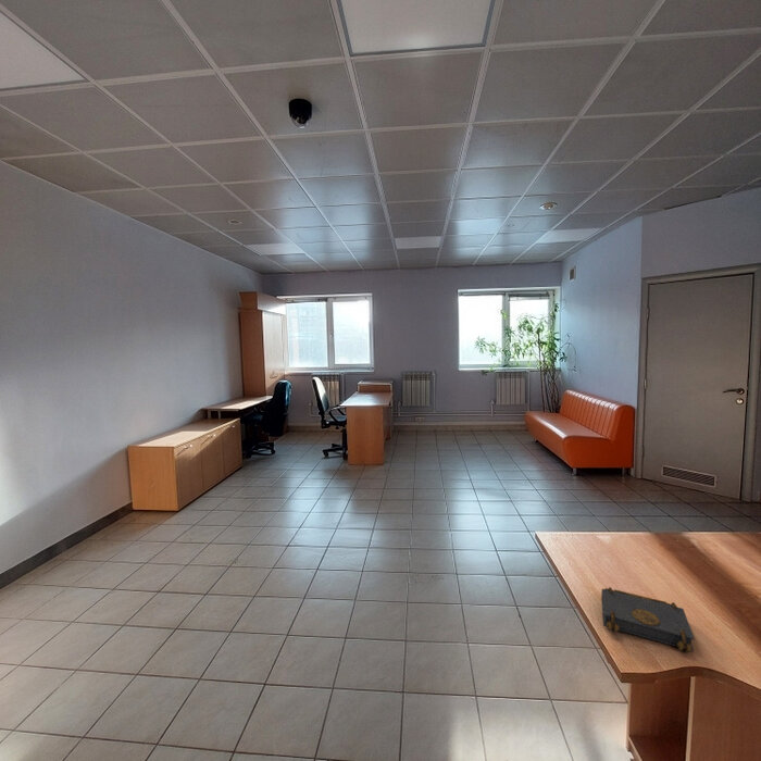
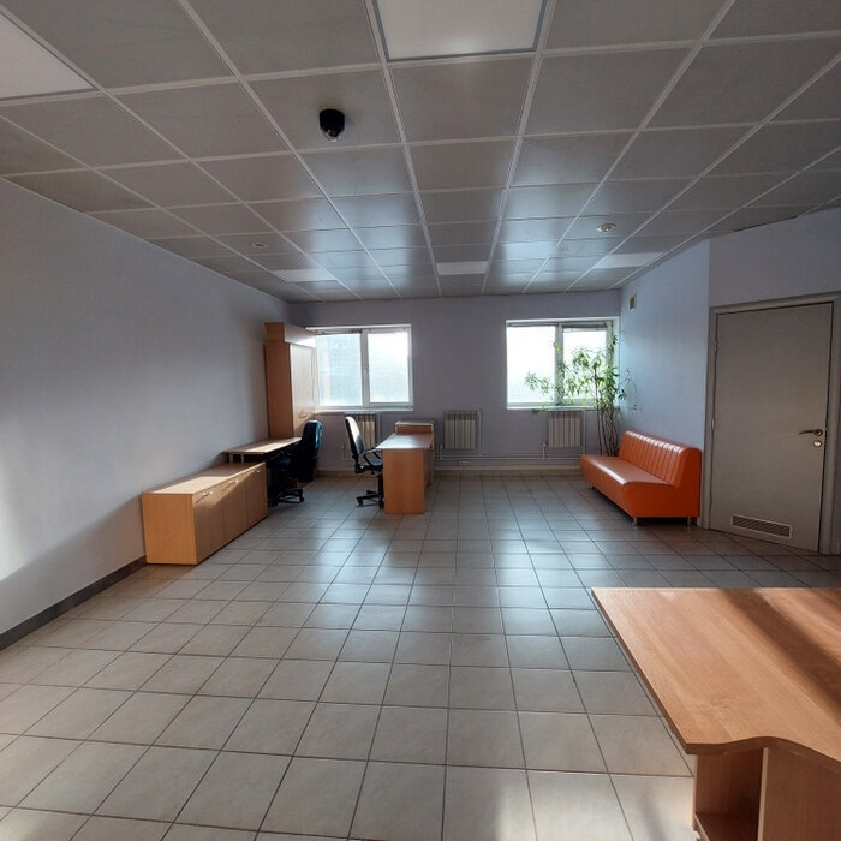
- book (643, 614)
